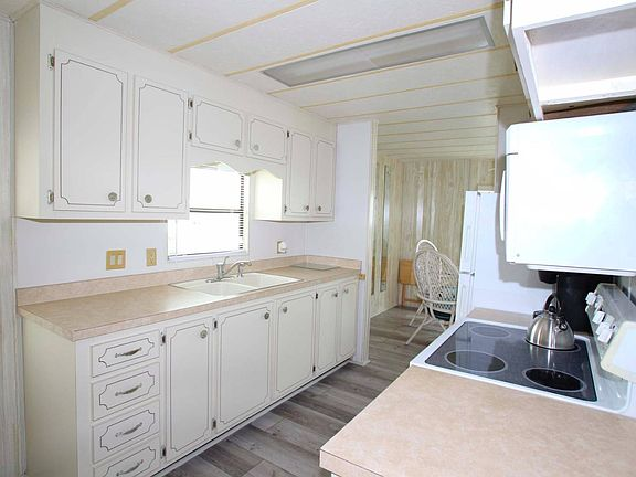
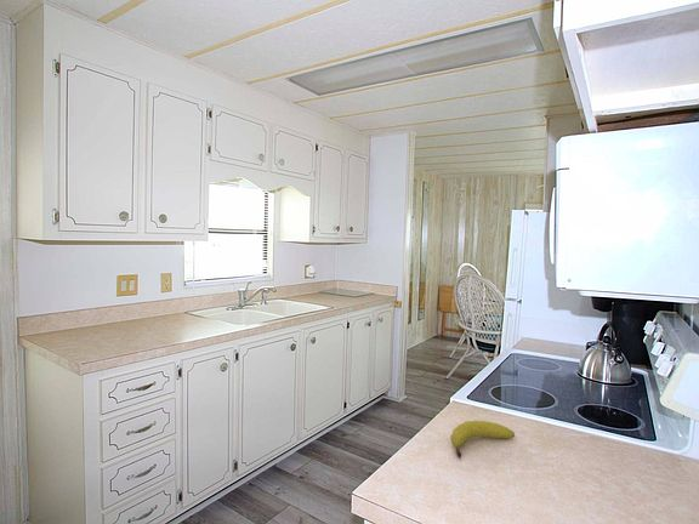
+ fruit (478, 433)
